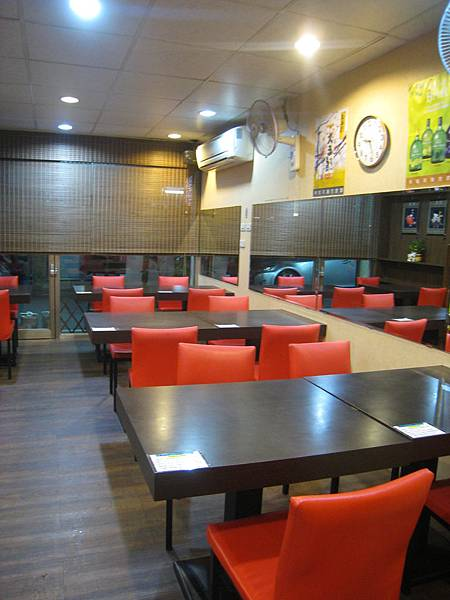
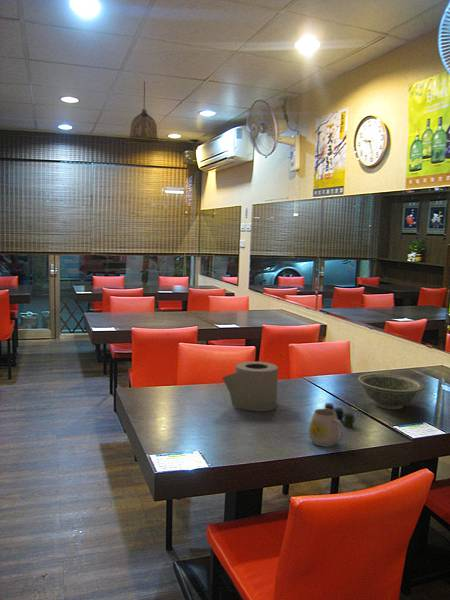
+ pendant lamp (143, 110)
+ toilet paper roll (246, 386)
+ bowl (389, 393)
+ mug (327, 428)
+ cup (340, 411)
